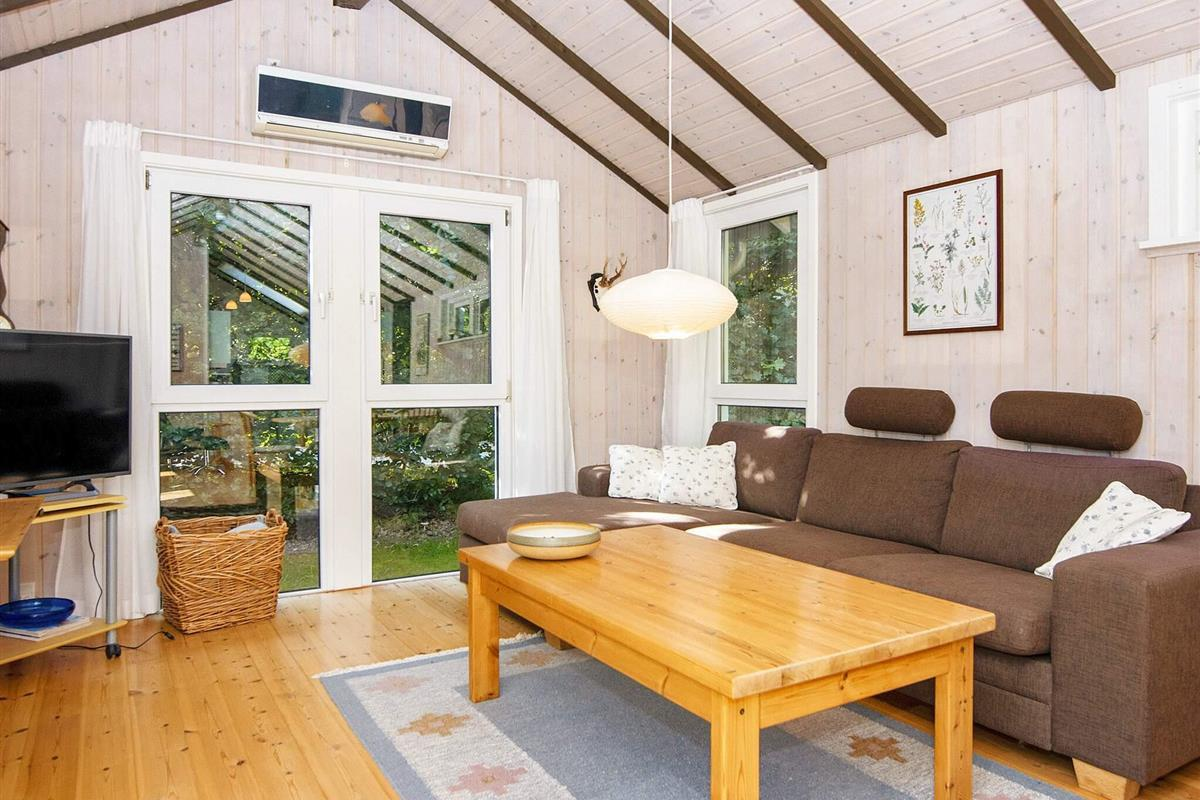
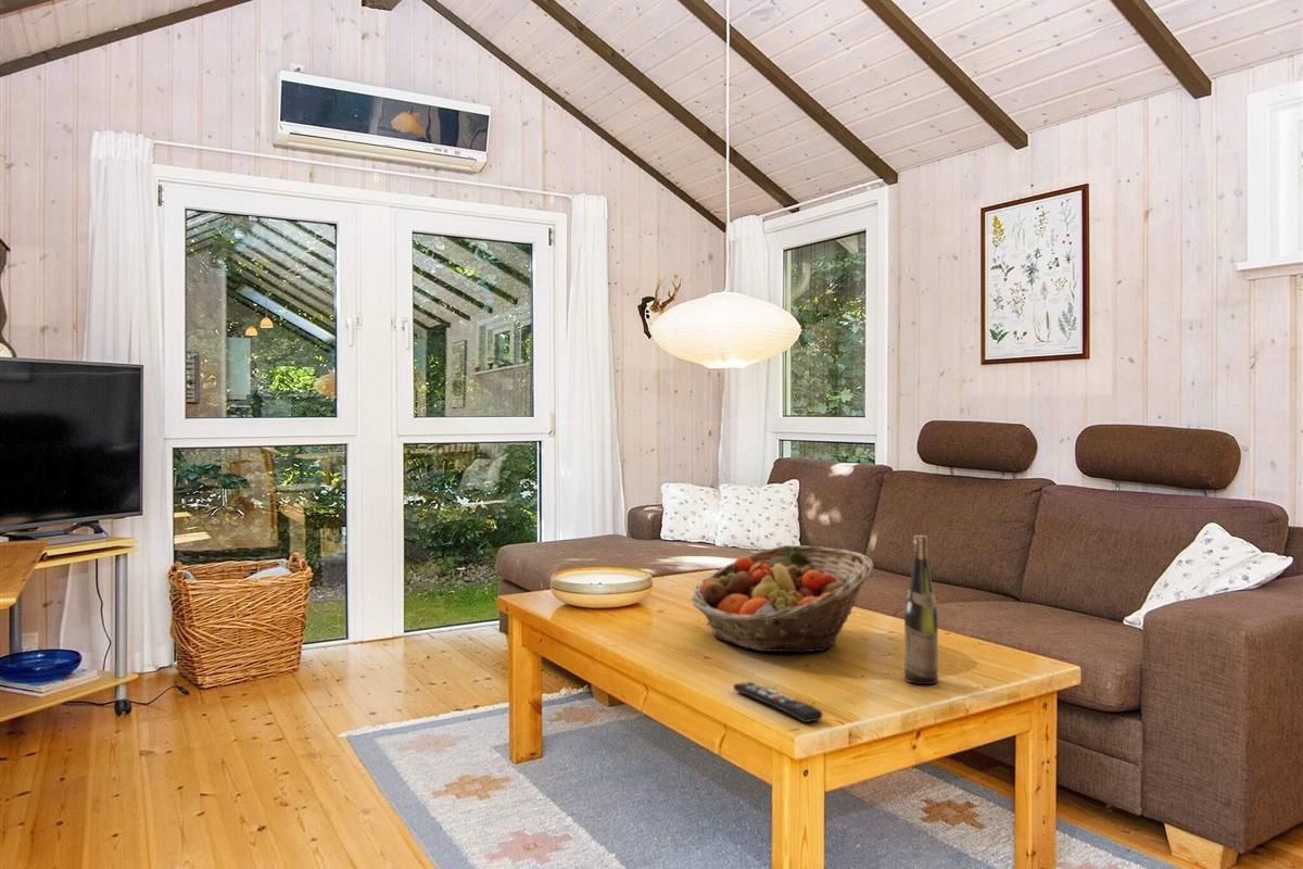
+ fruit basket (780, 594)
+ remote control (775, 700)
+ wine bottle (921, 607)
